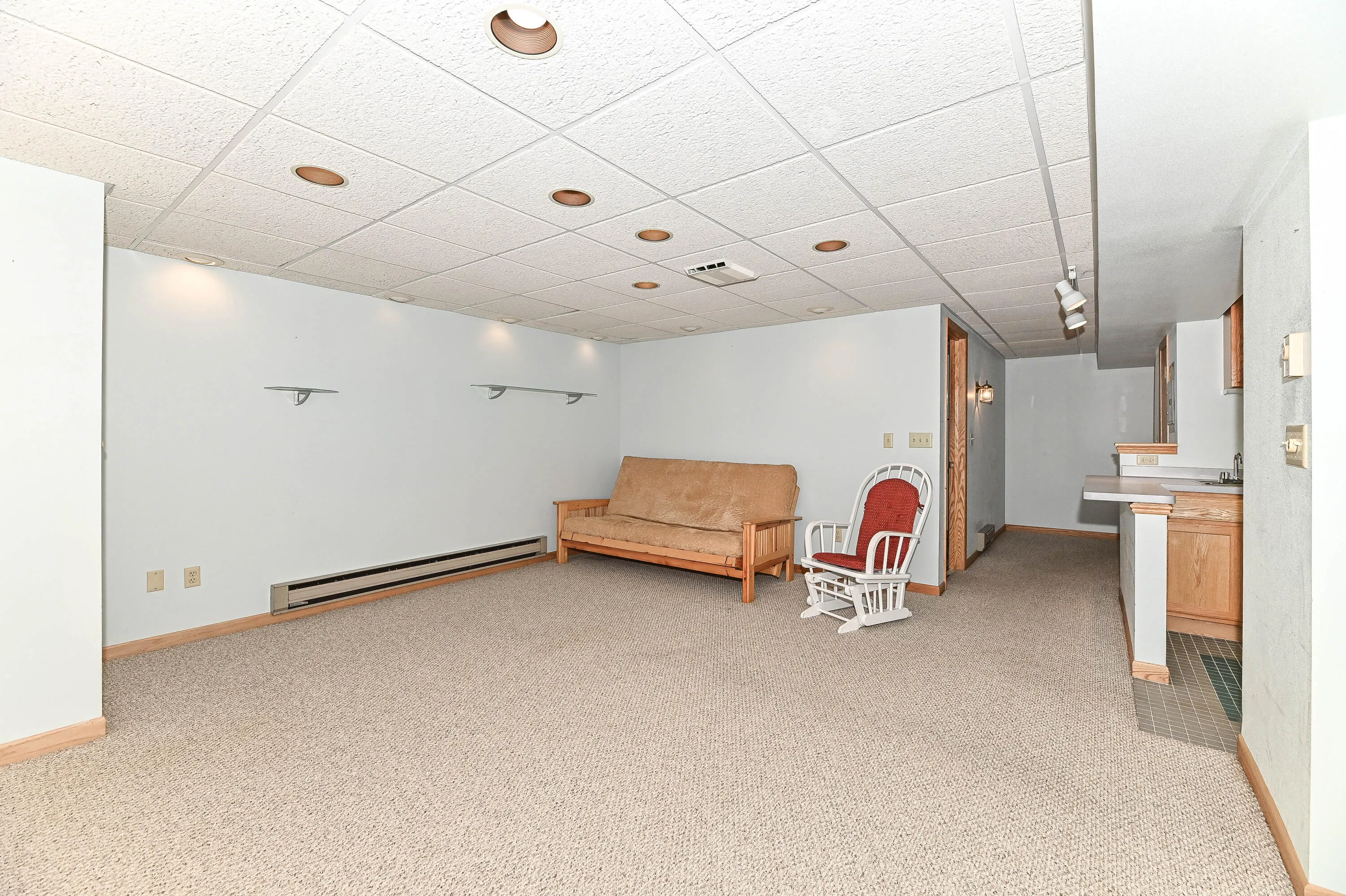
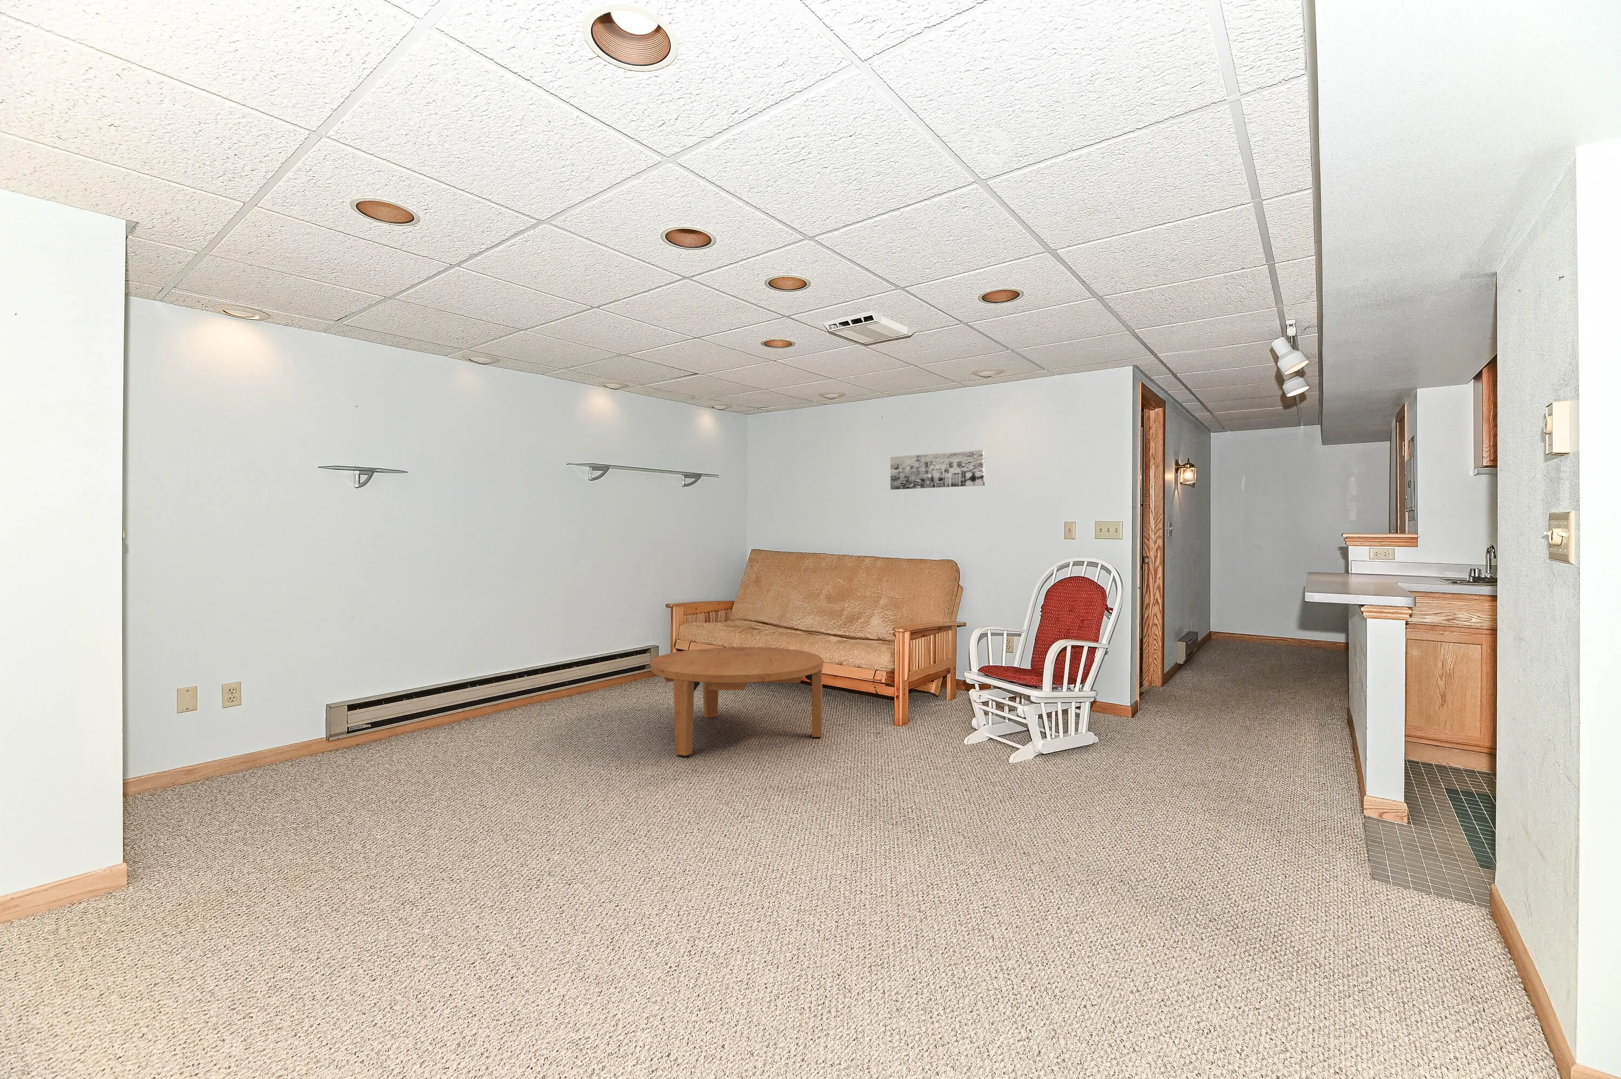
+ coffee table (737, 690)
+ wall art (936, 471)
